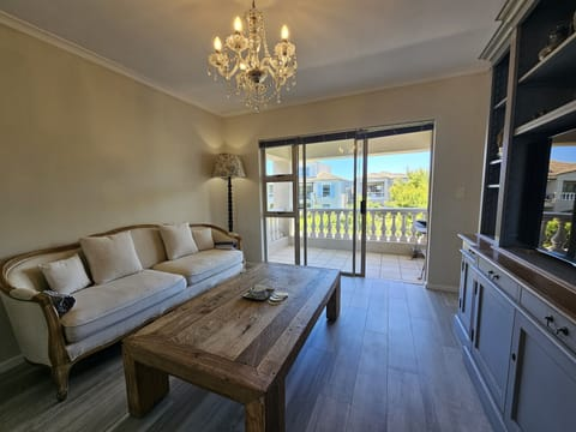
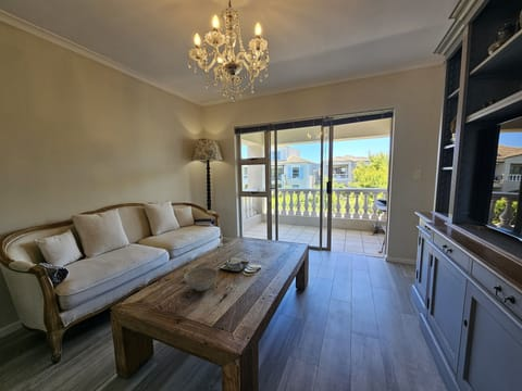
+ decorative bowl (201, 280)
